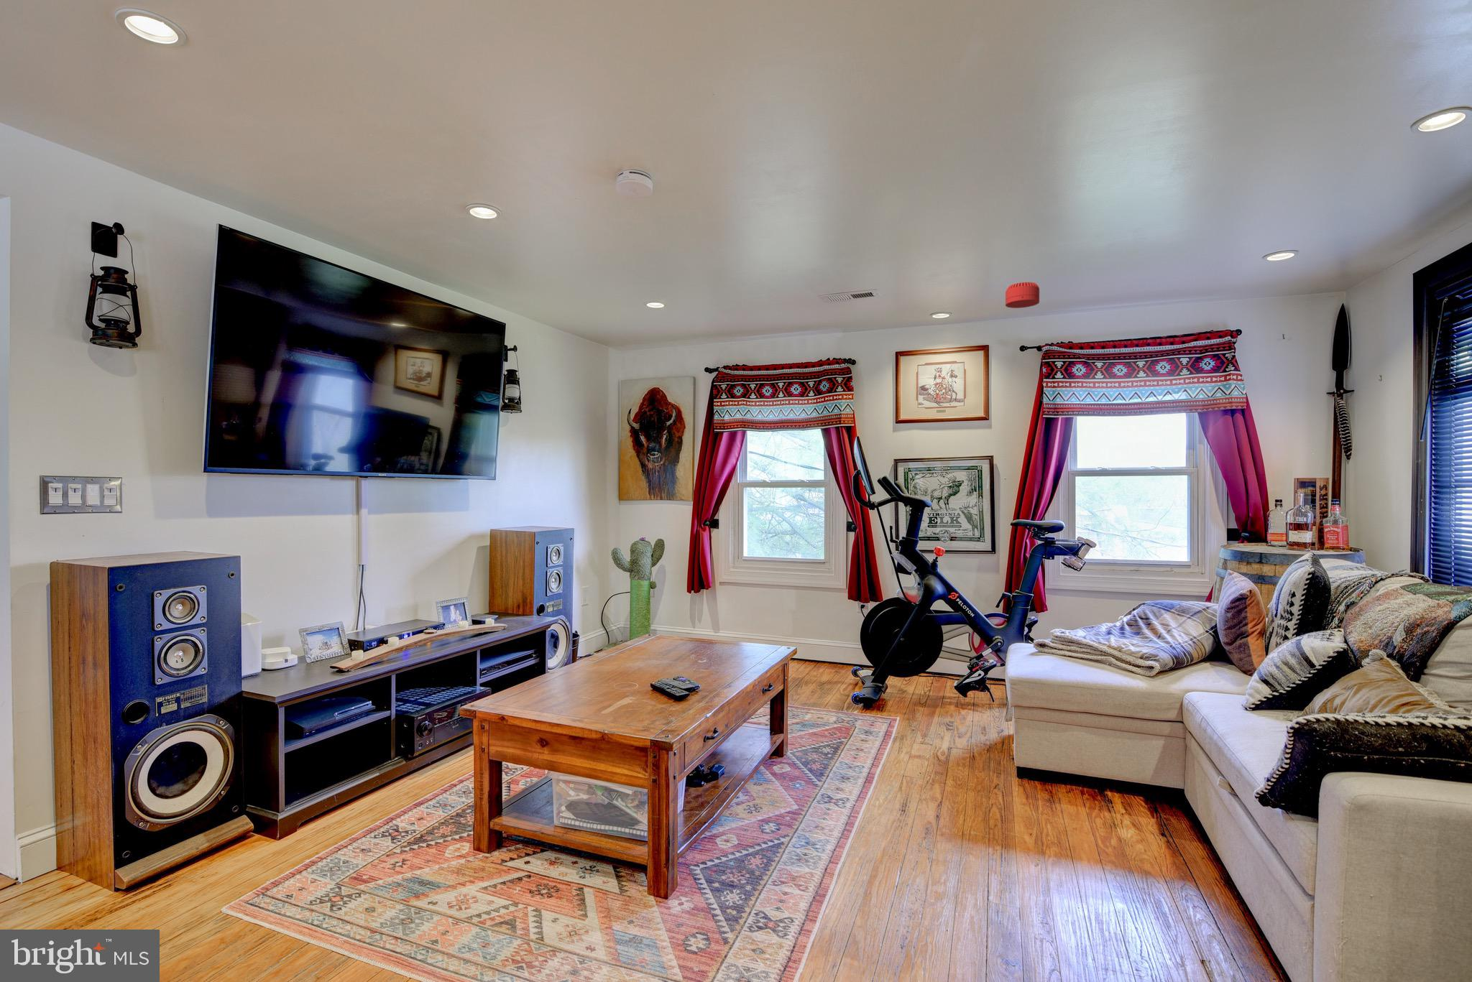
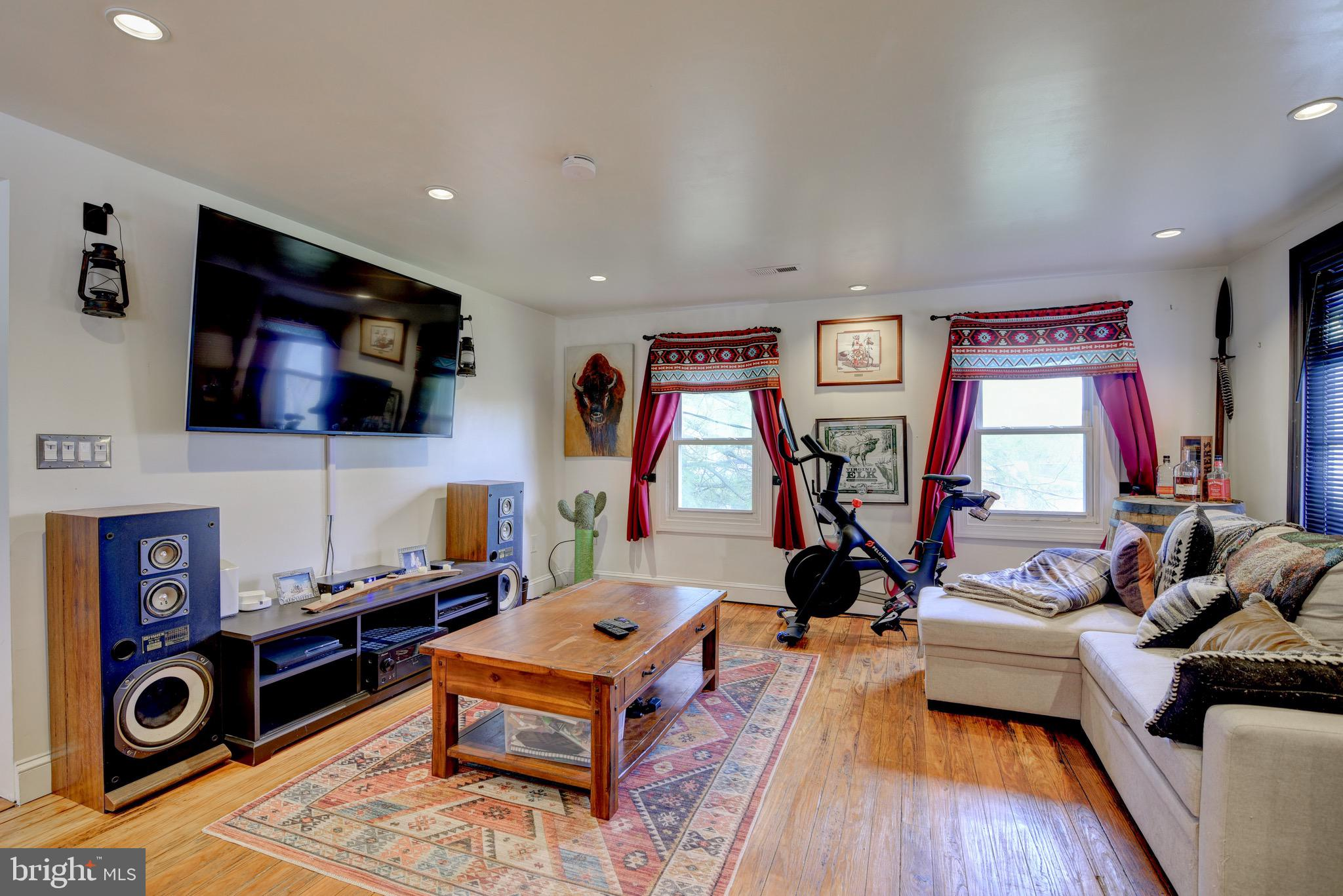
- smoke detector (1022, 295)
